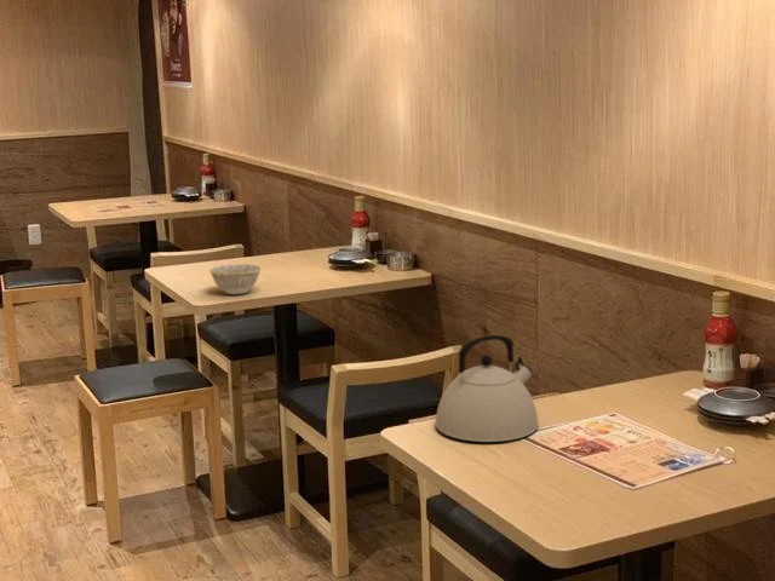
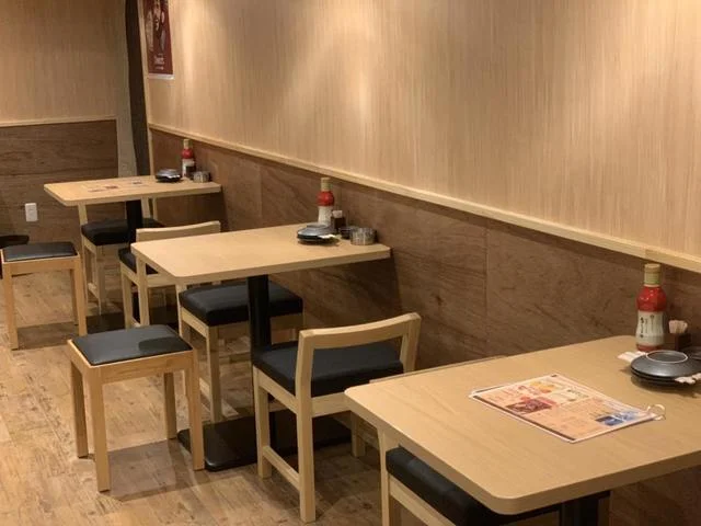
- bowl (235, 280)
- kettle (488, 380)
